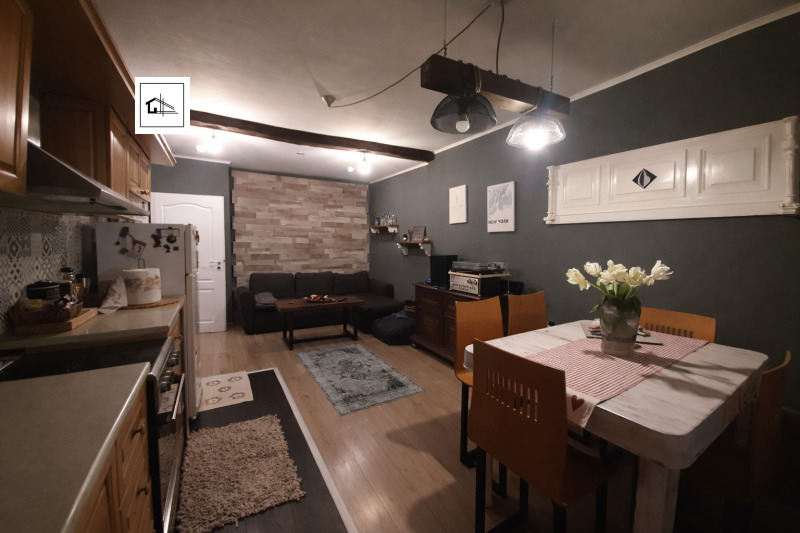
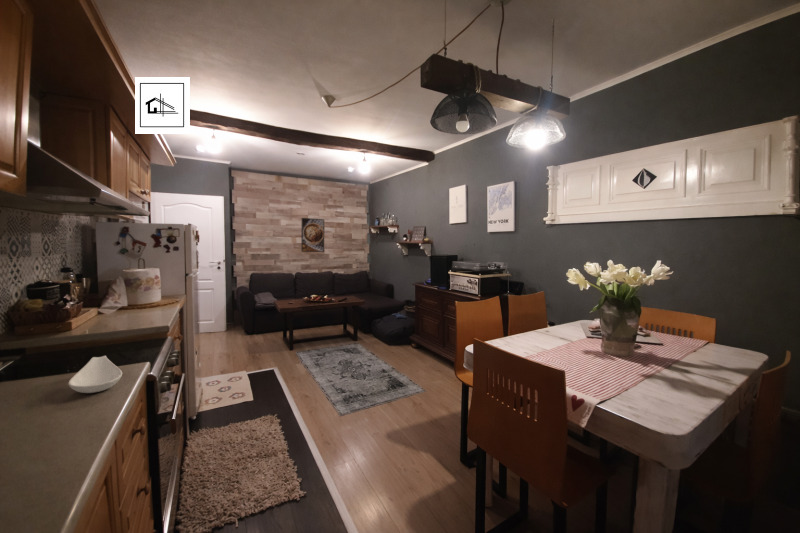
+ spoon rest (97, 372)
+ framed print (313, 235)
